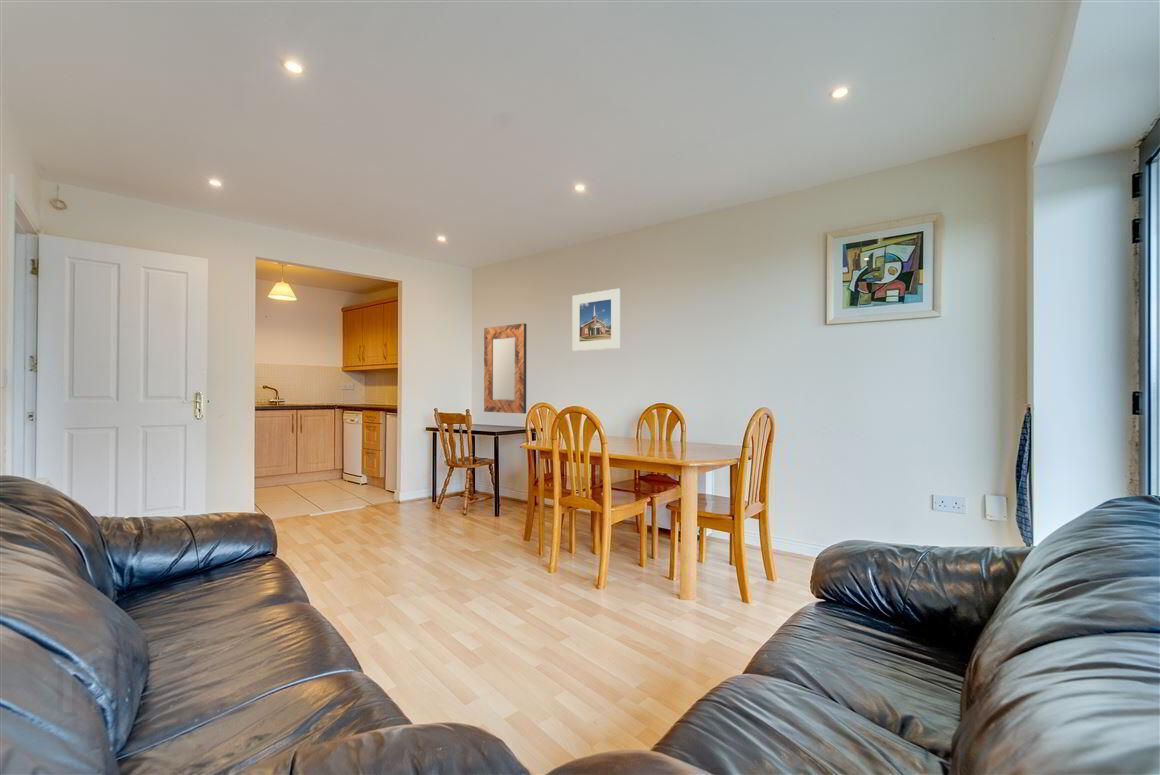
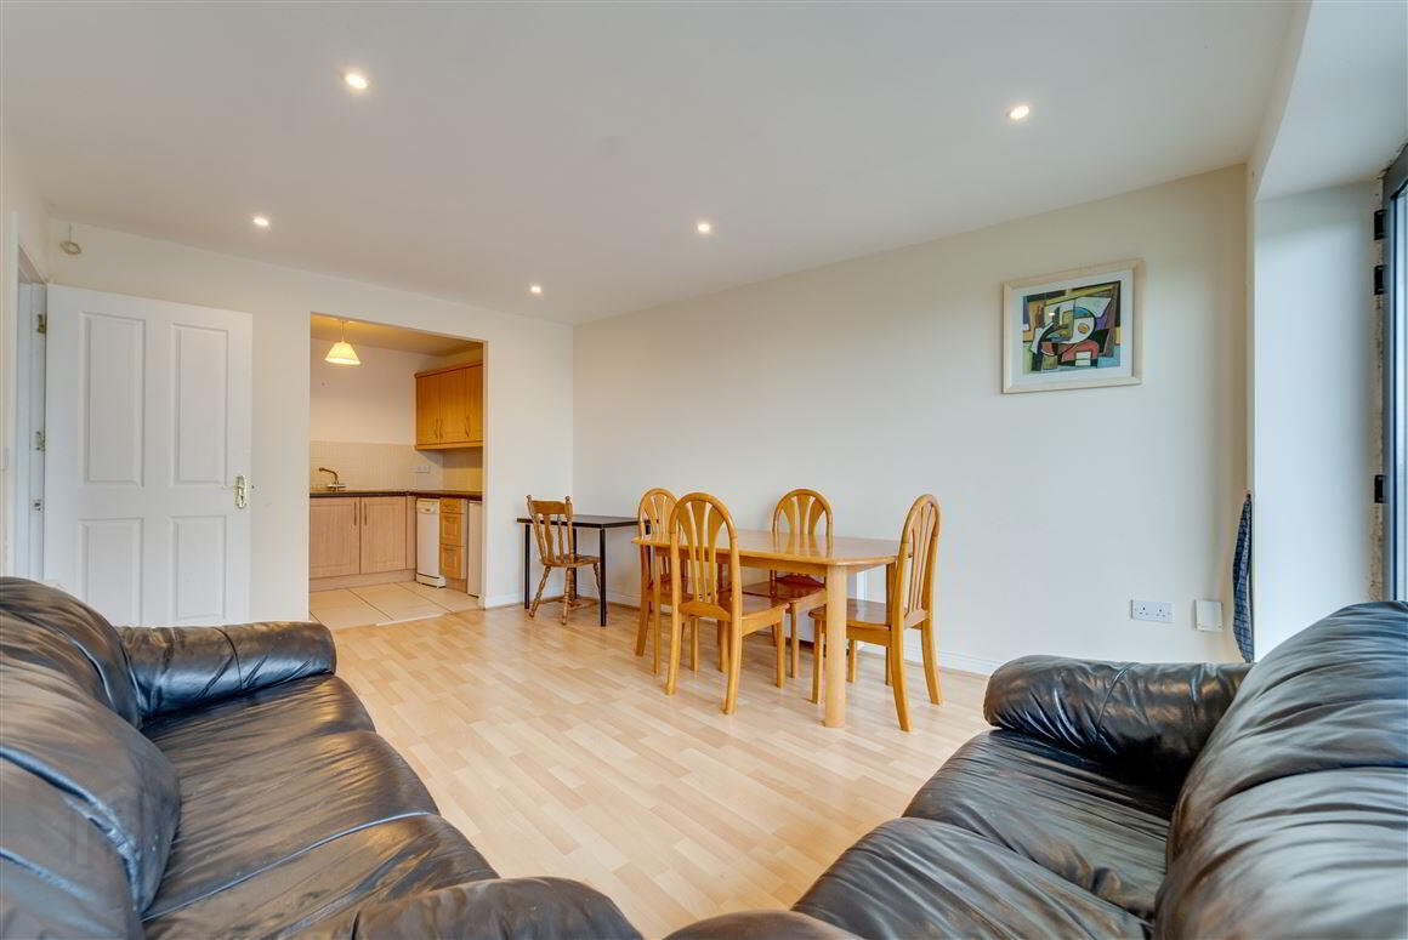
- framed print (595, 321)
- home mirror (504, 369)
